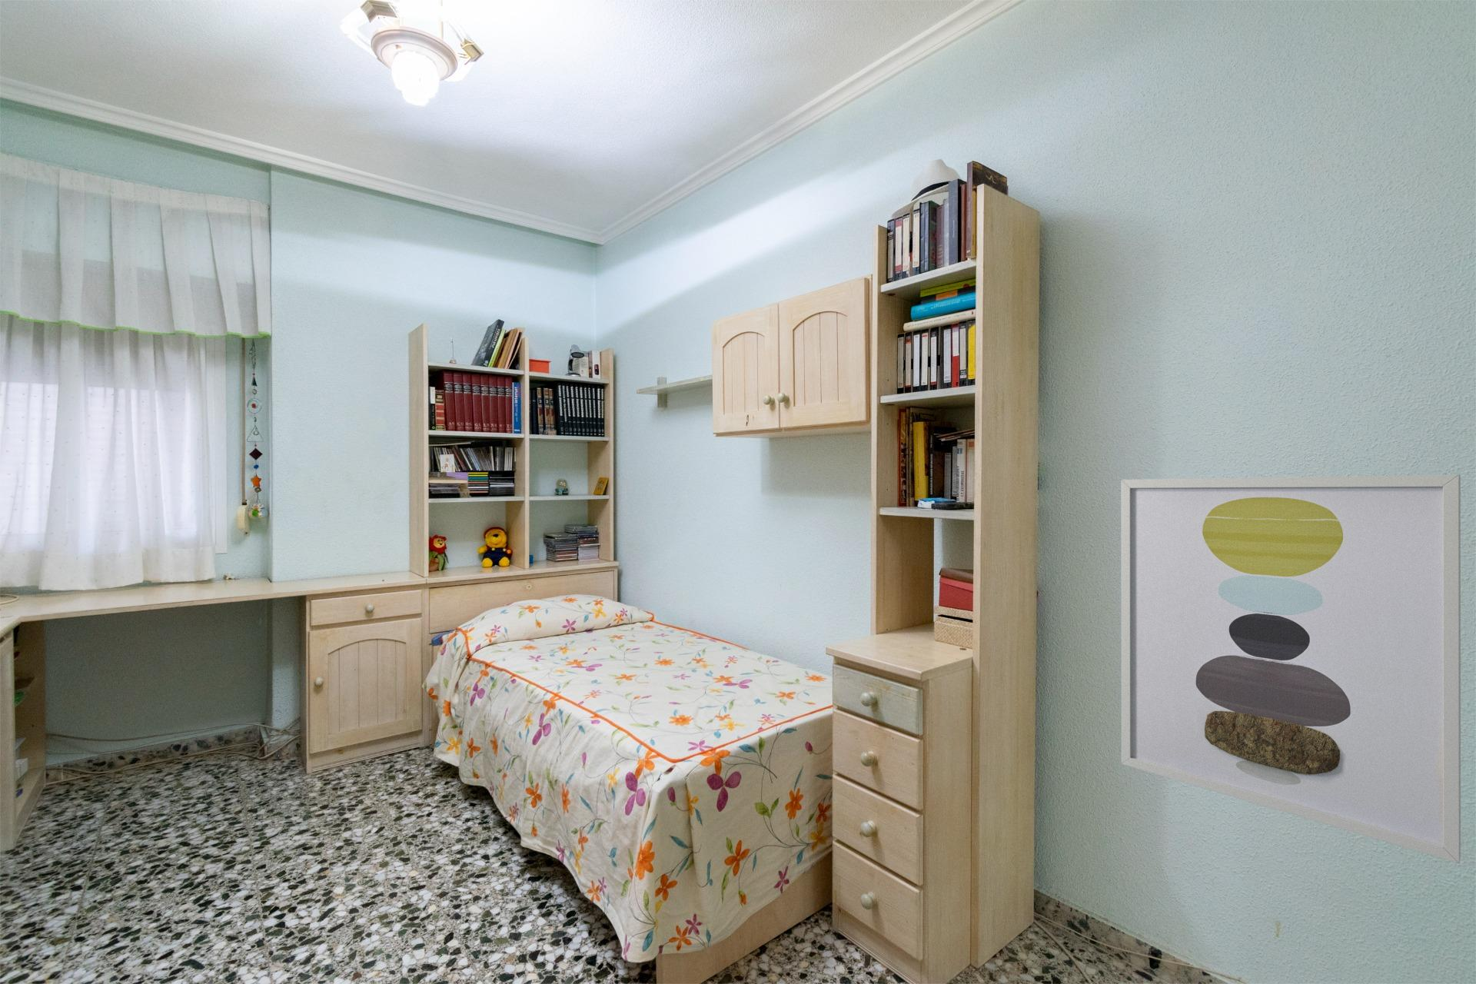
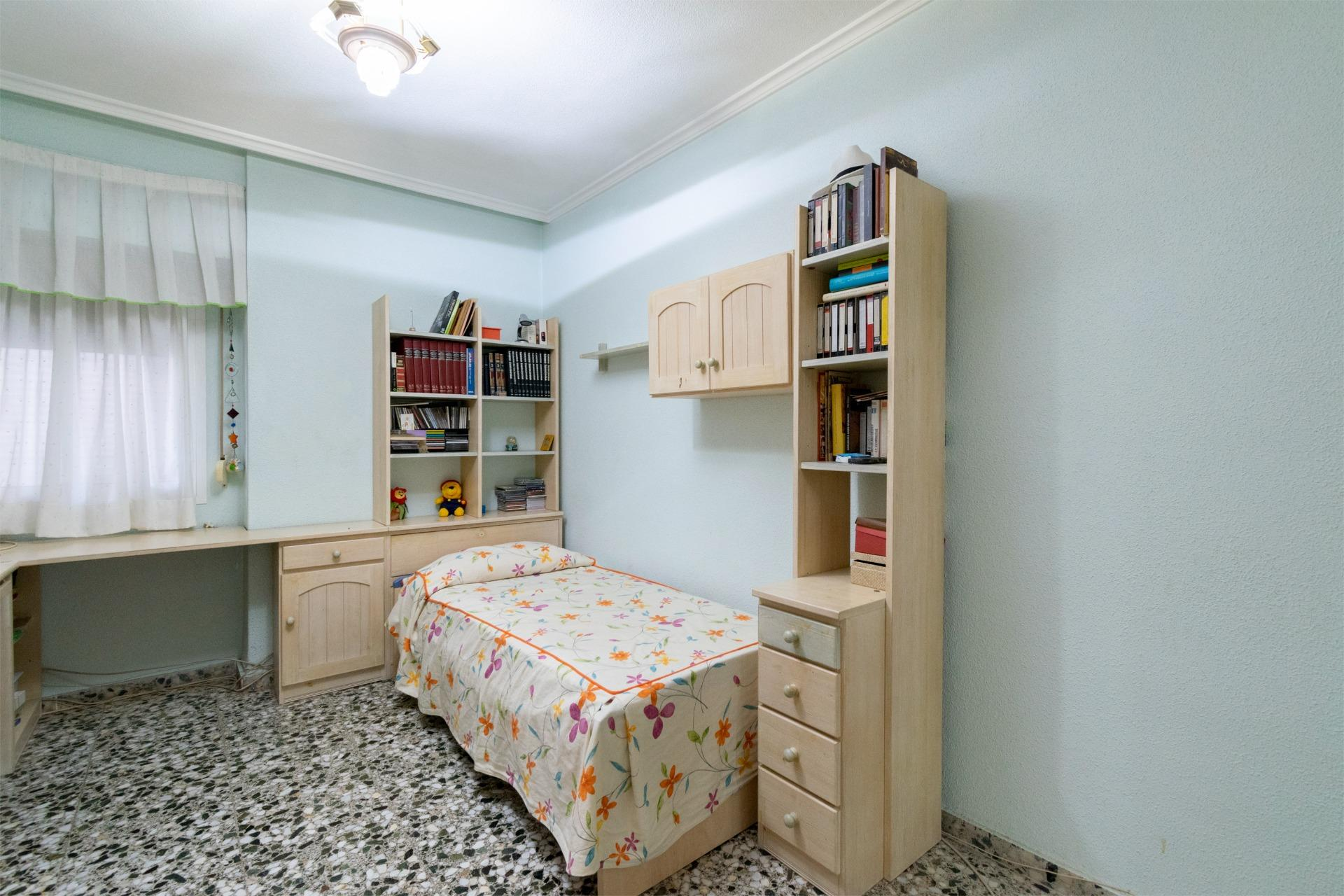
- wall art (1265, 641)
